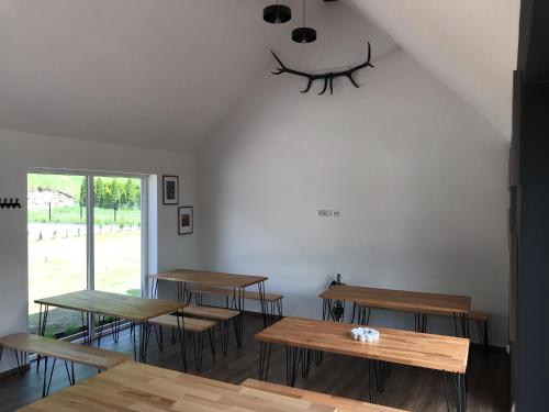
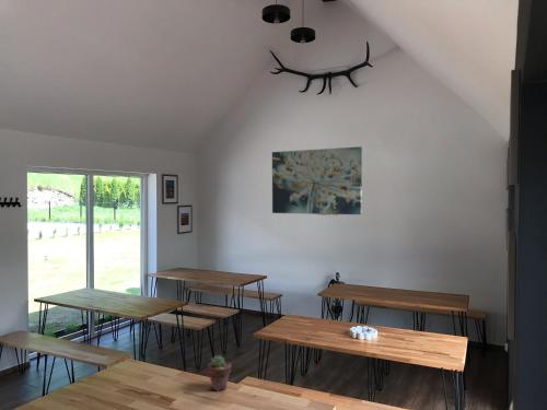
+ wall art (314, 181)
+ potted succulent (219, 371)
